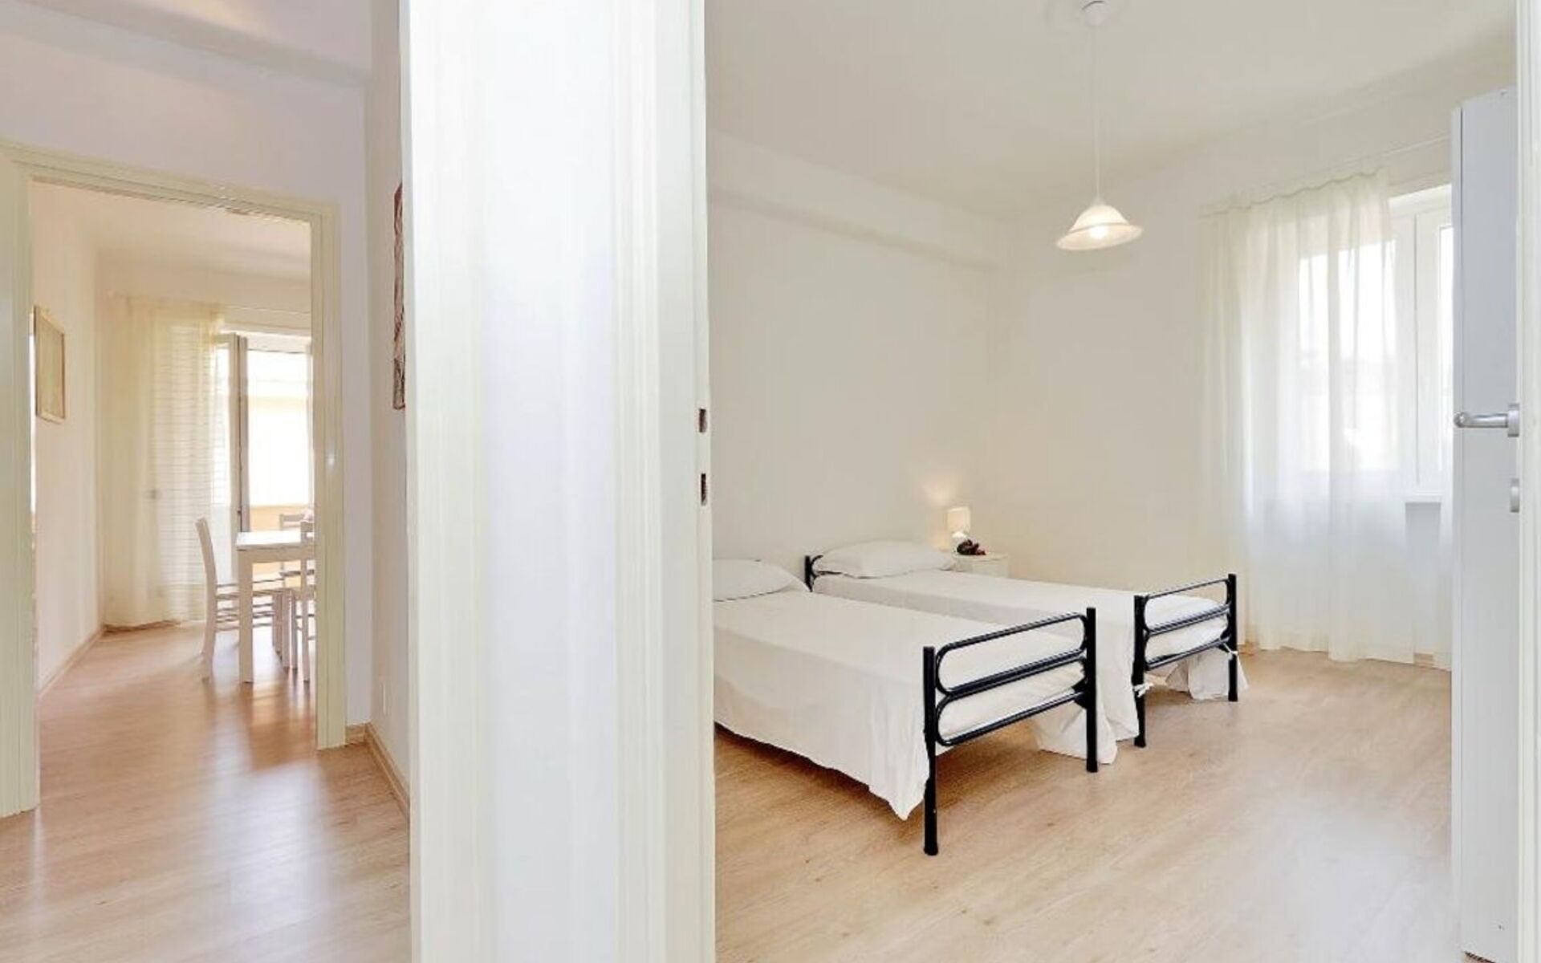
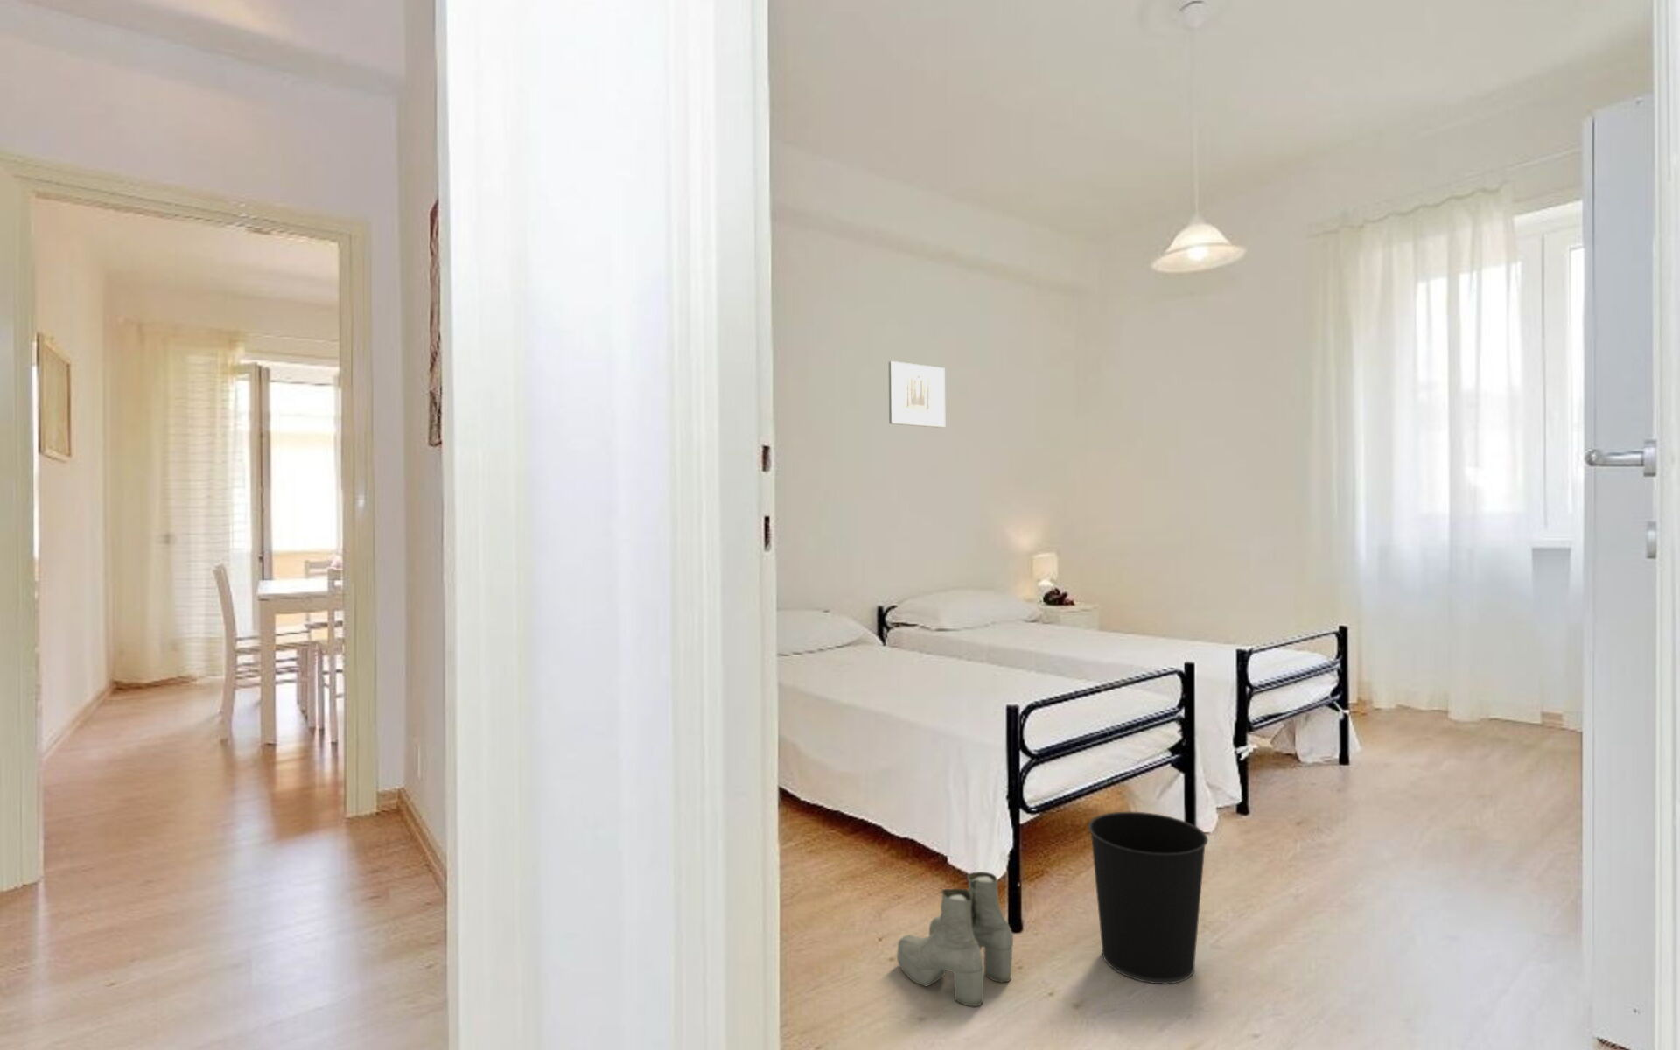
+ wall art (917, 394)
+ wastebasket (1147, 895)
+ boots (954, 924)
